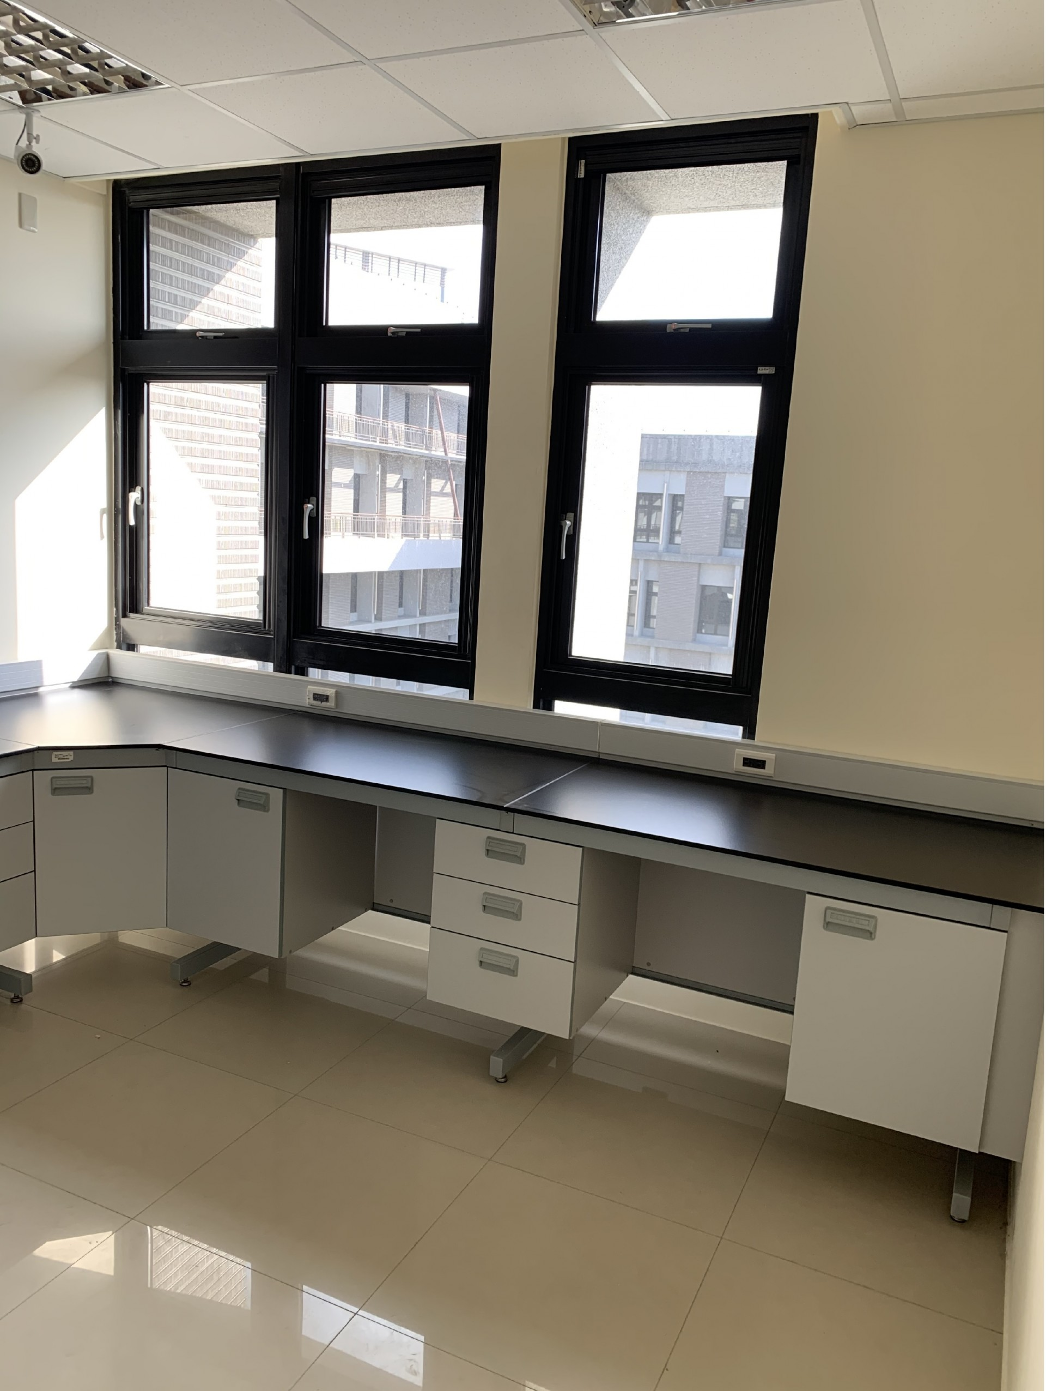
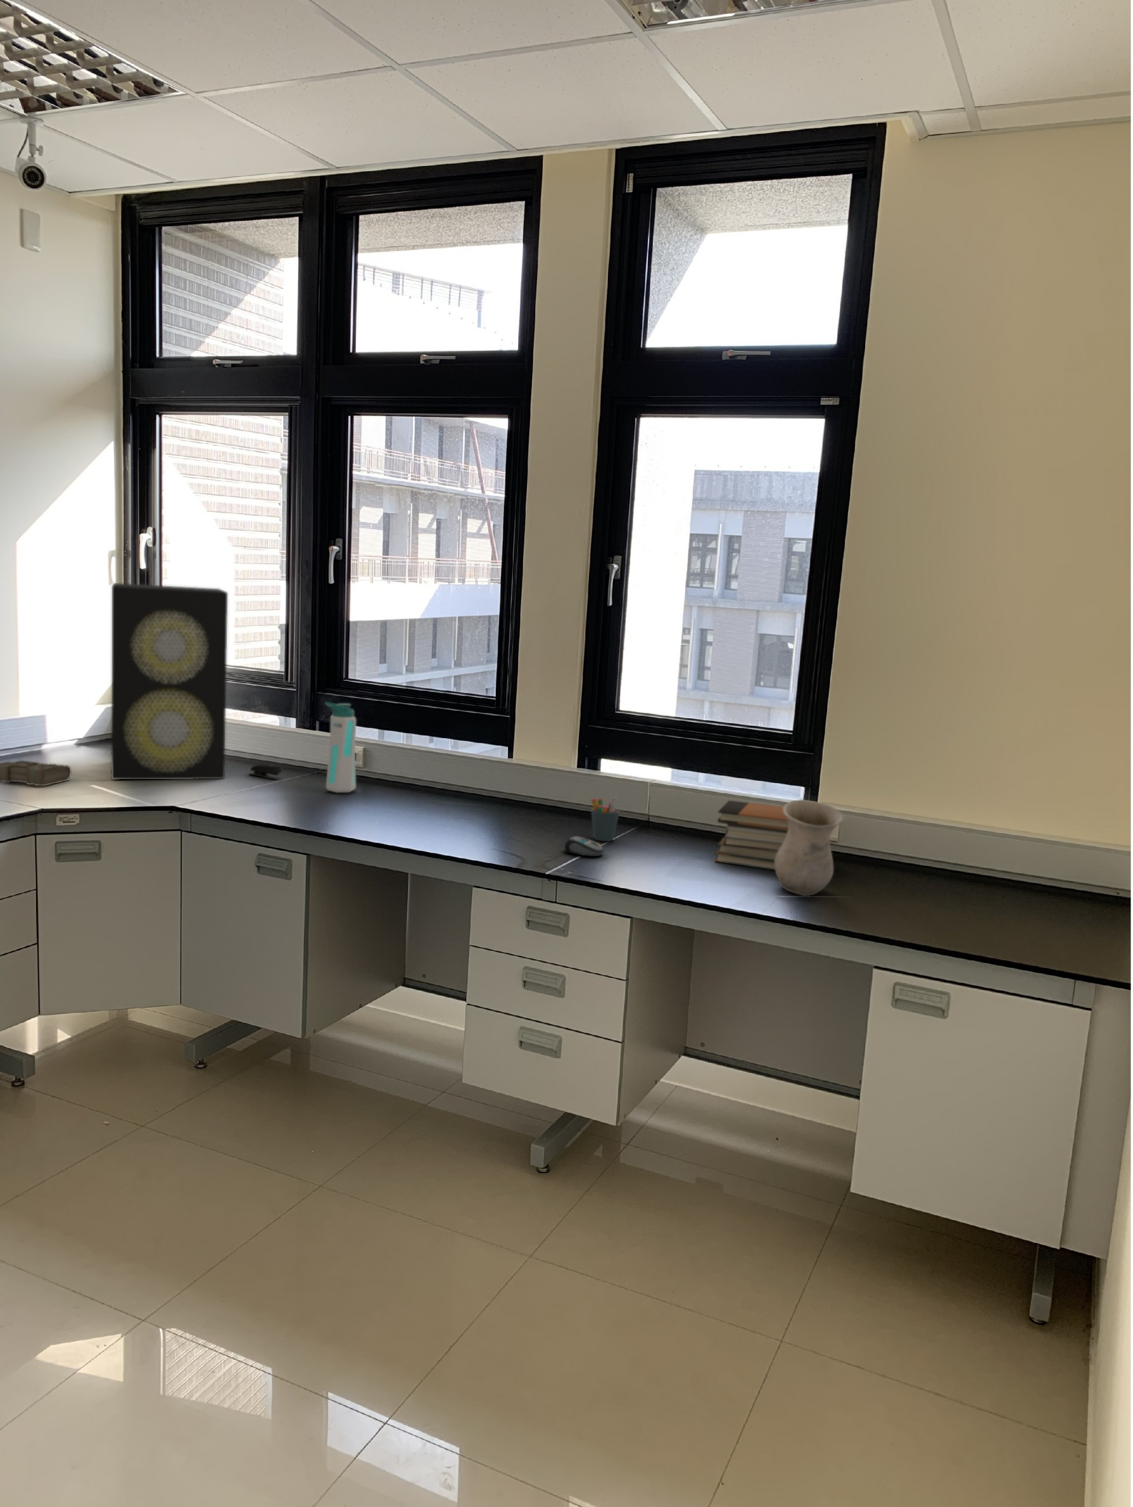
+ water bottle (340, 746)
+ speaker (168, 680)
+ stapler (265, 769)
+ diary (32, 770)
+ pen holder (605, 817)
+ book stack (774, 837)
+ computer mouse (583, 845)
+ vase (807, 849)
